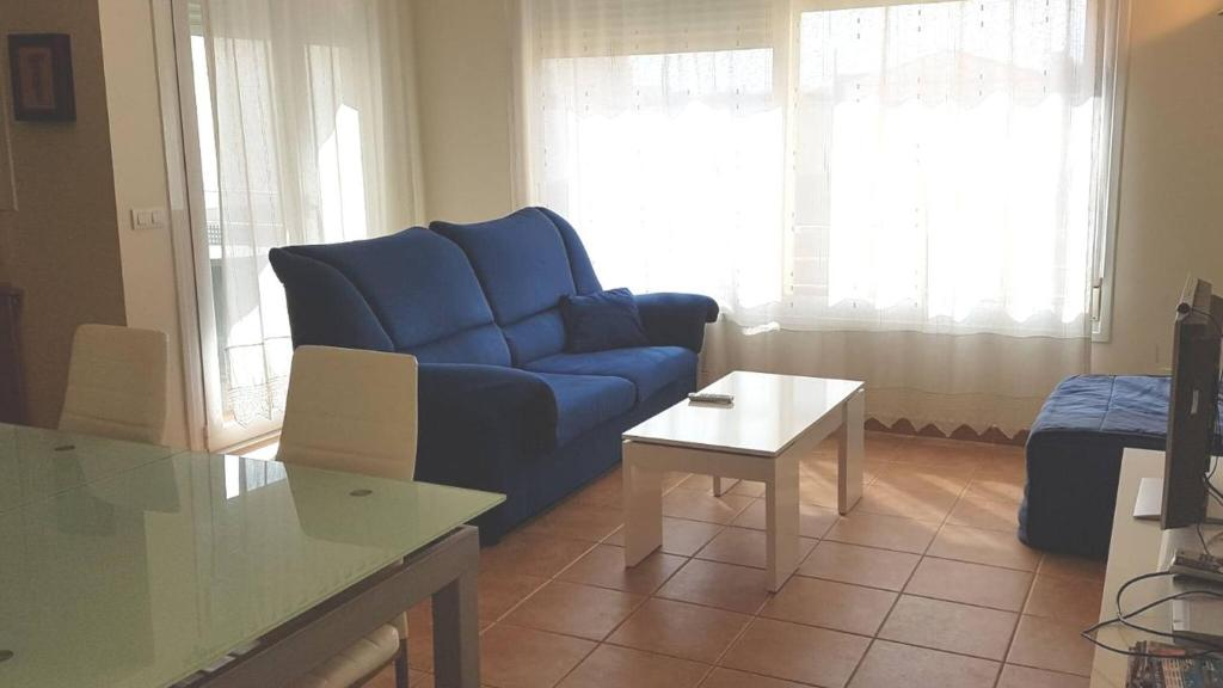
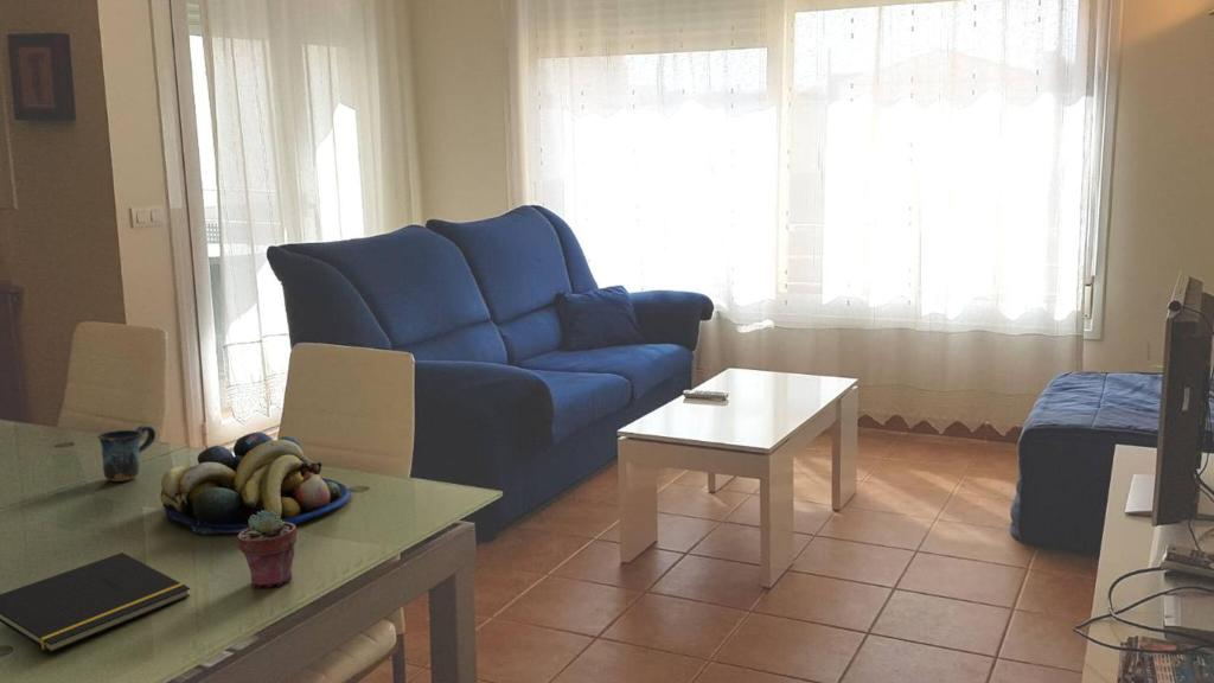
+ potted succulent (268, 544)
+ fruit bowl (258, 472)
+ notepad (89, 598)
+ mug (129, 453)
